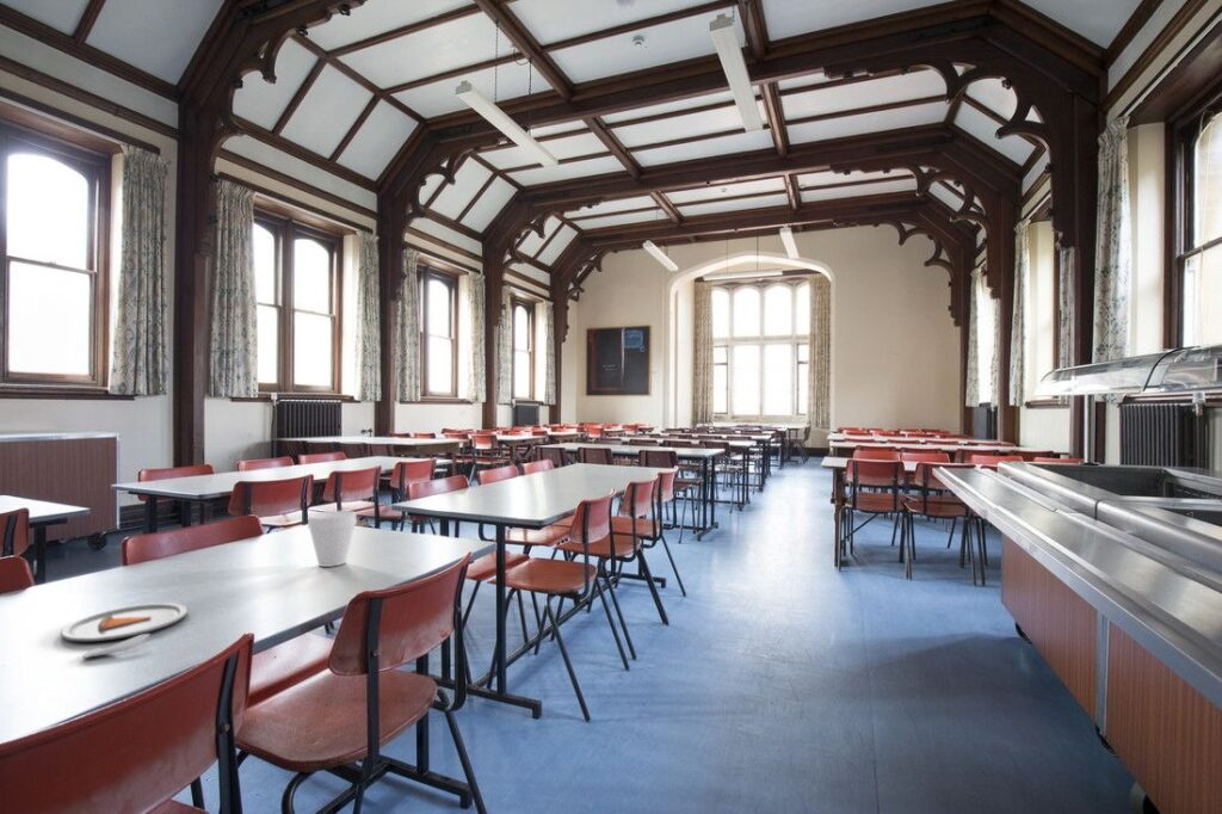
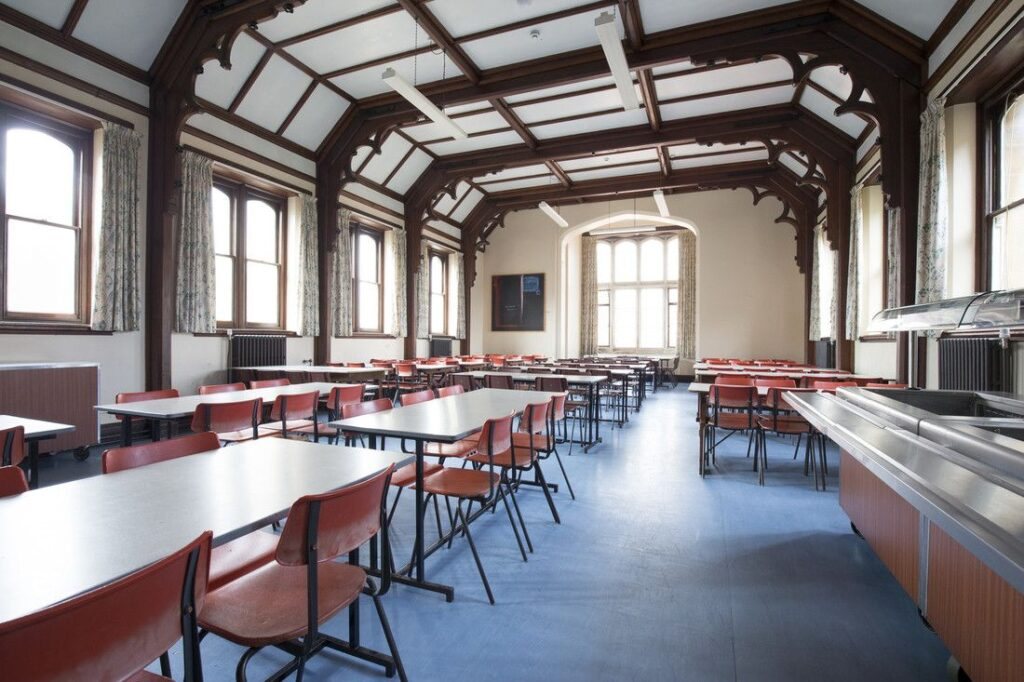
- cup (332, 538)
- dinner plate (123, 625)
